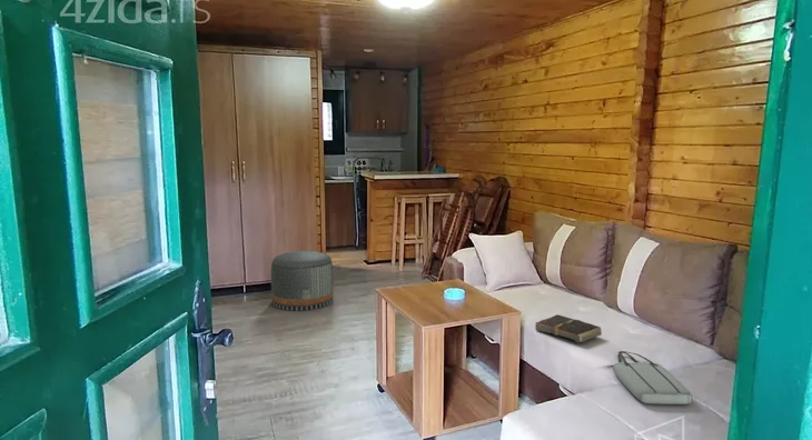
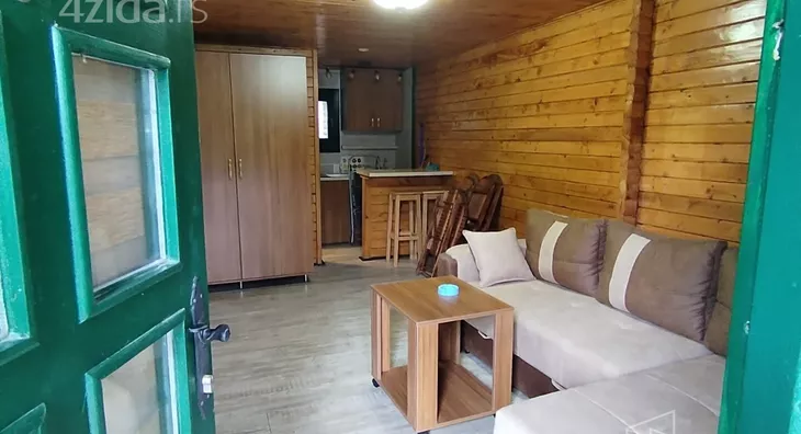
- tote bag (641, 372)
- pouf (301, 277)
- book (567, 328)
